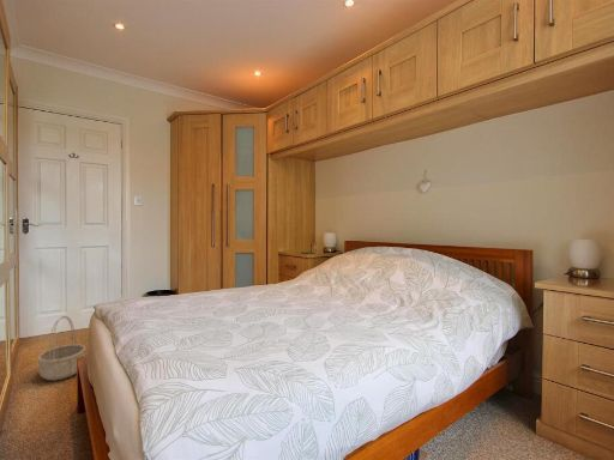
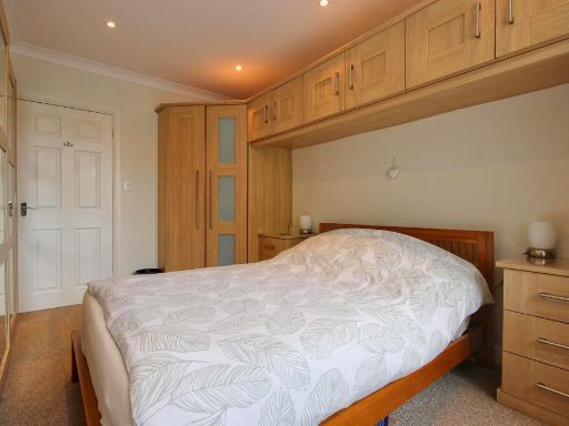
- basket (62, 345)
